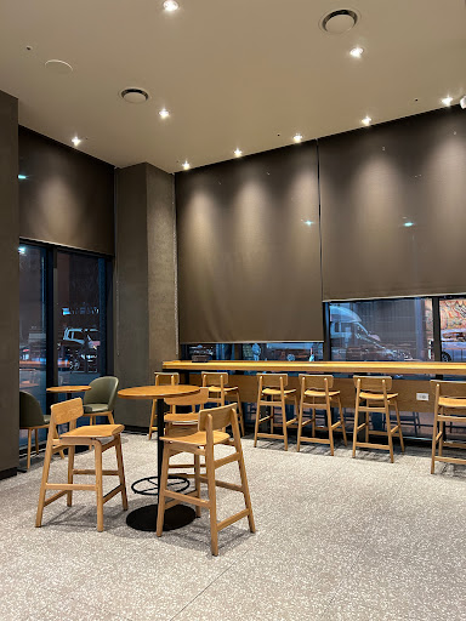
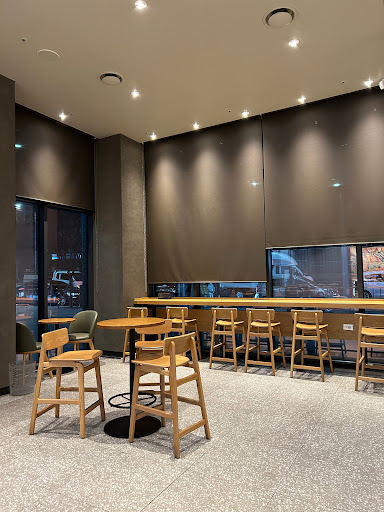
+ waste bin (21, 377)
